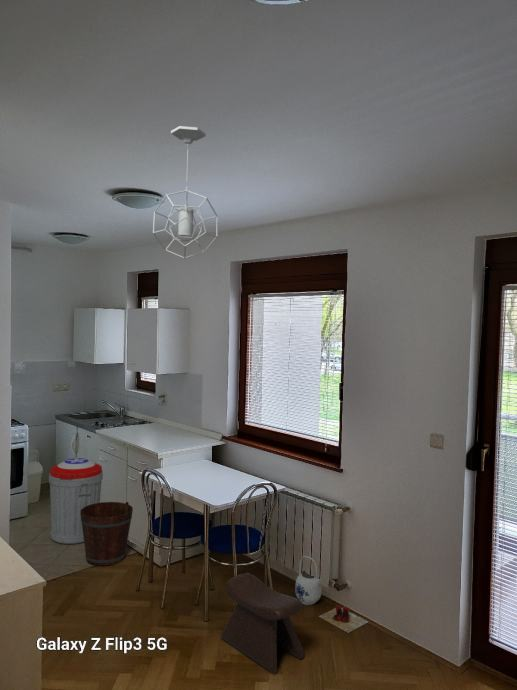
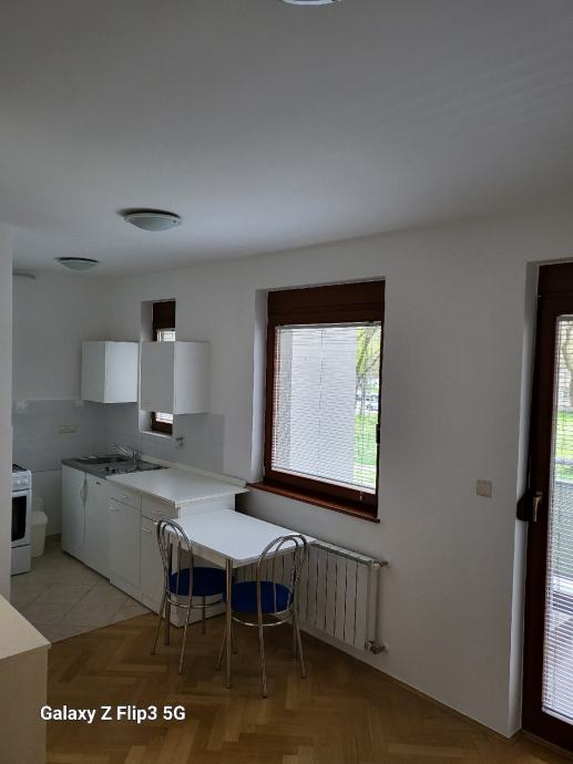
- stool (262, 619)
- bucket (106, 532)
- slippers (343, 613)
- trash can (75, 497)
- teapot (310, 579)
- pendant light (186, 195)
